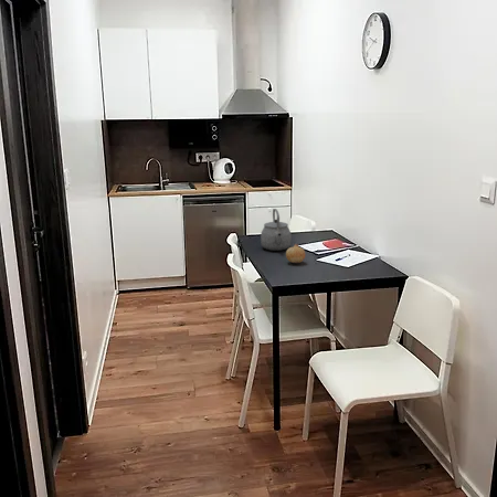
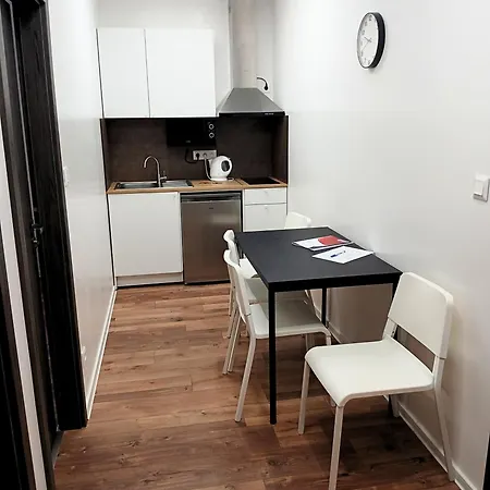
- tea kettle (276, 230)
- fruit (295, 253)
